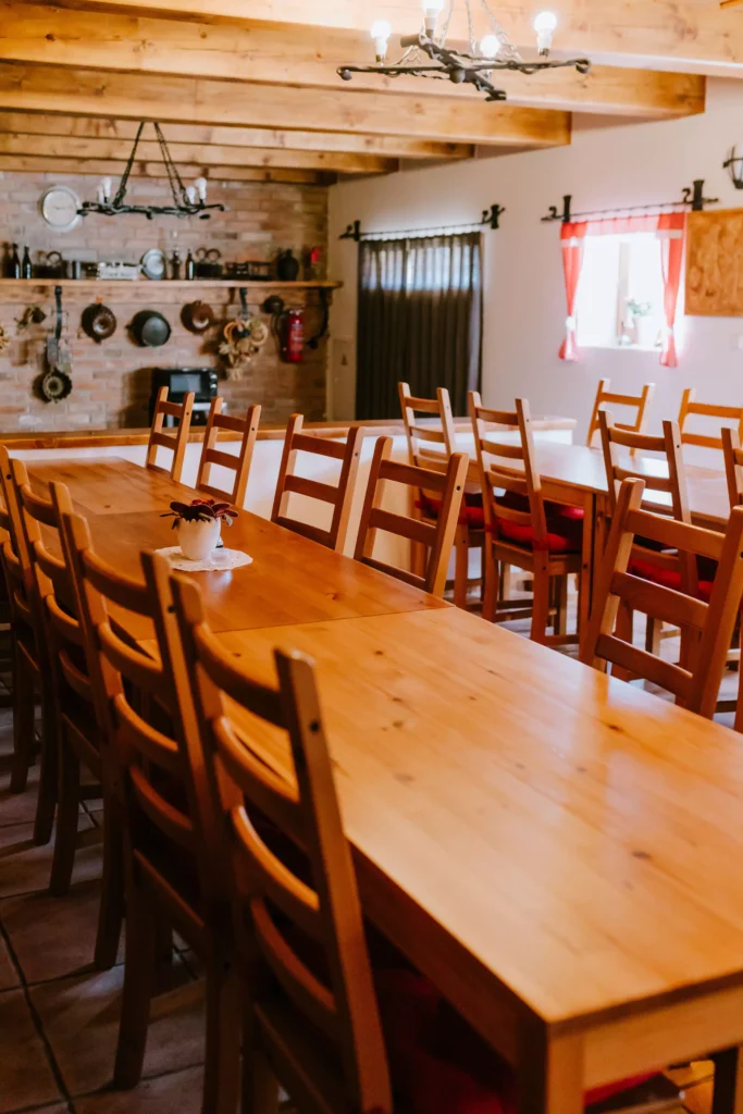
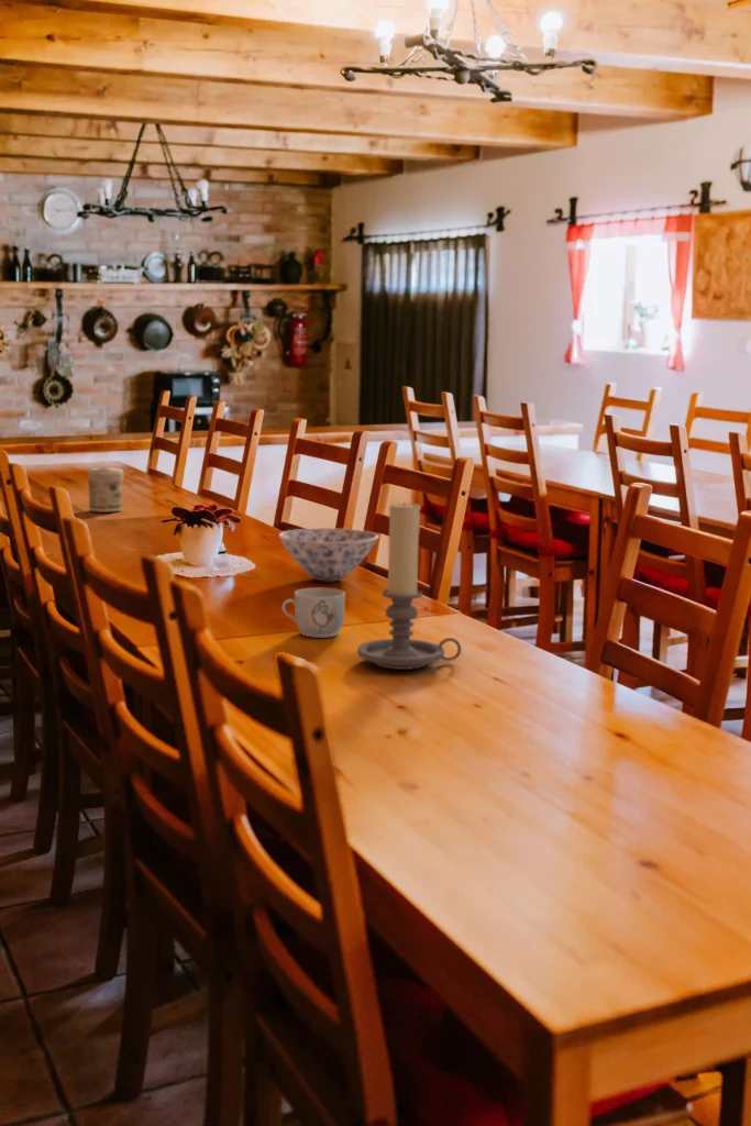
+ jar (106, 489)
+ mug (312, 612)
+ bowl (328, 556)
+ candle holder (411, 583)
